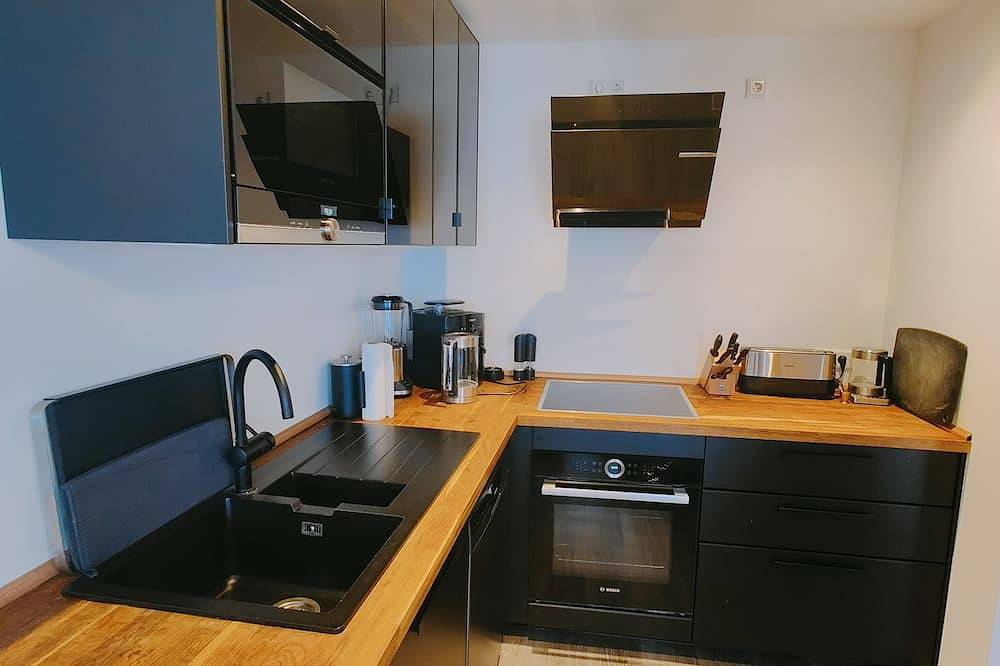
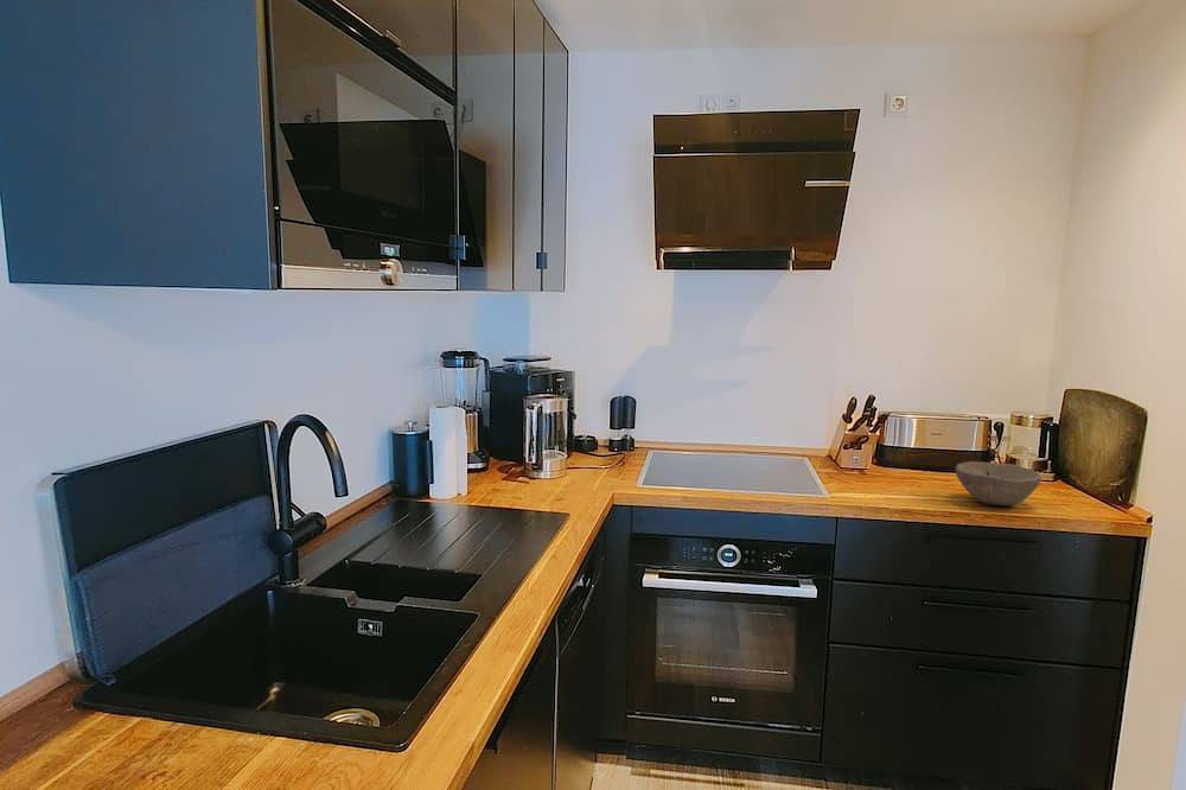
+ bowl (995, 485)
